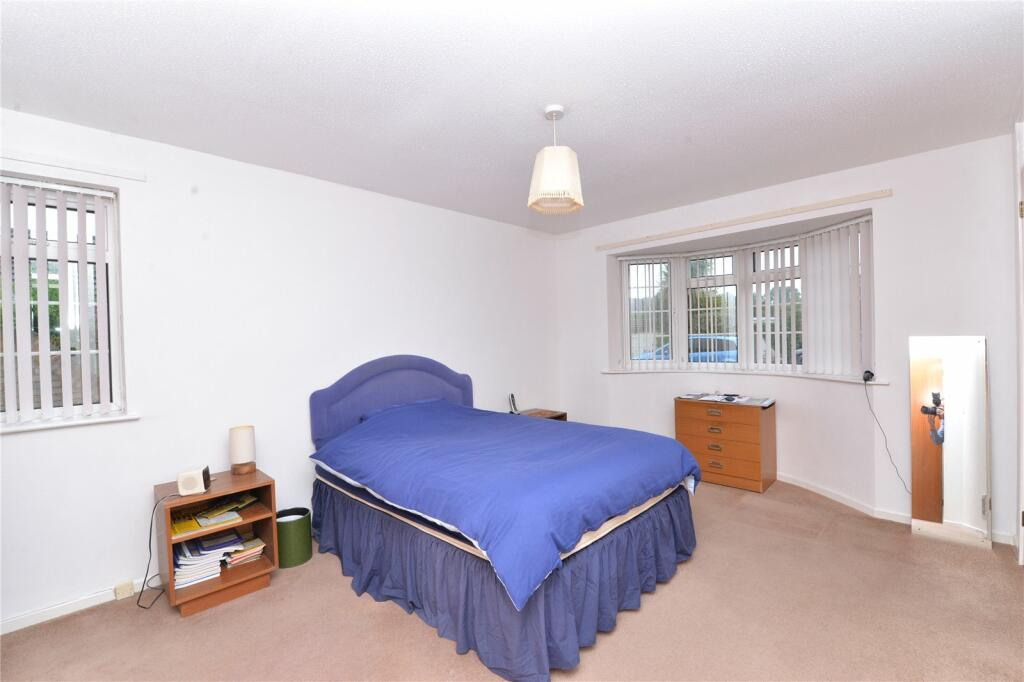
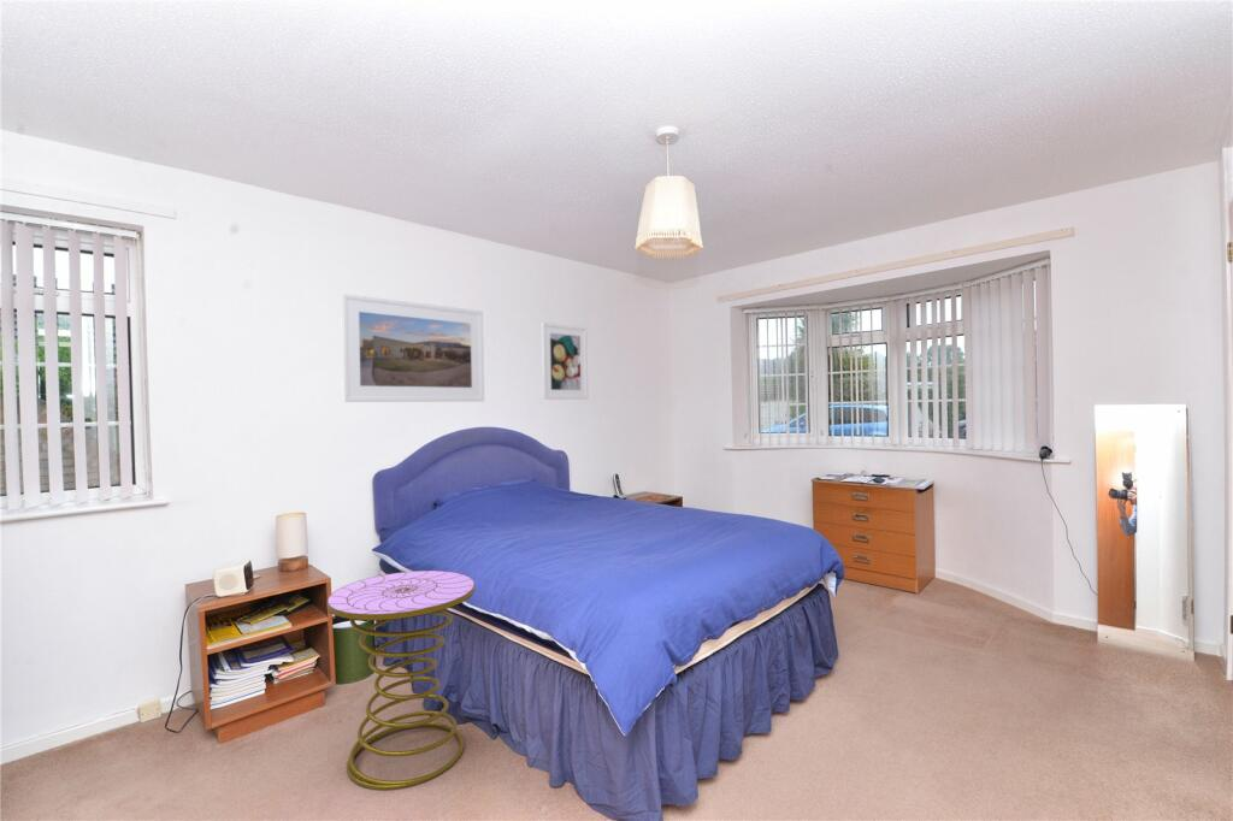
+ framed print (418, 352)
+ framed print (565, 361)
+ side table (405, 673)
